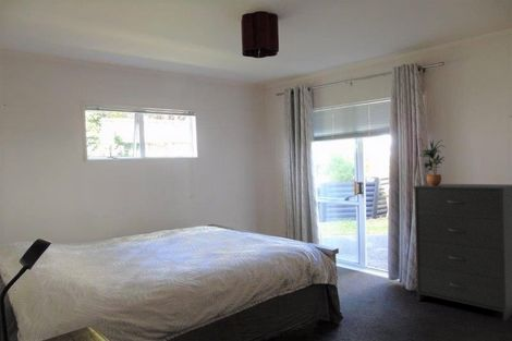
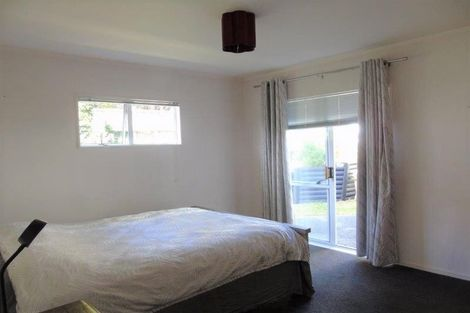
- dresser (464, 244)
- potted plant (431, 162)
